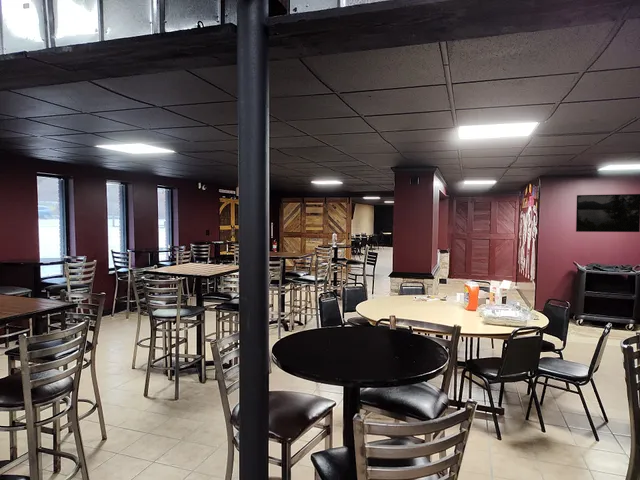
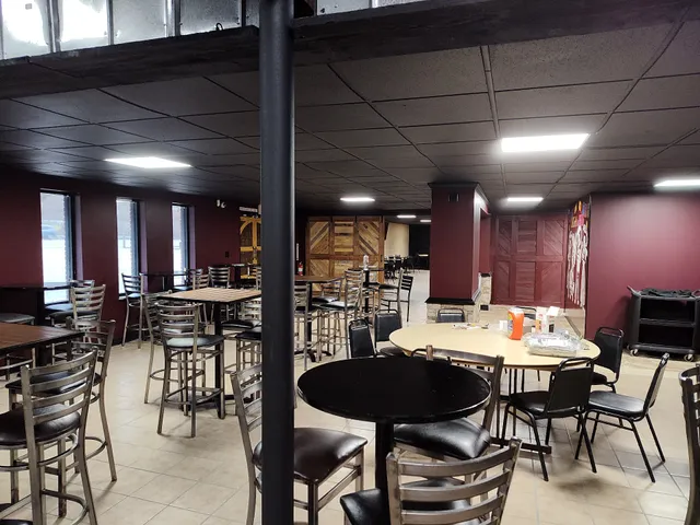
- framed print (607, 213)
